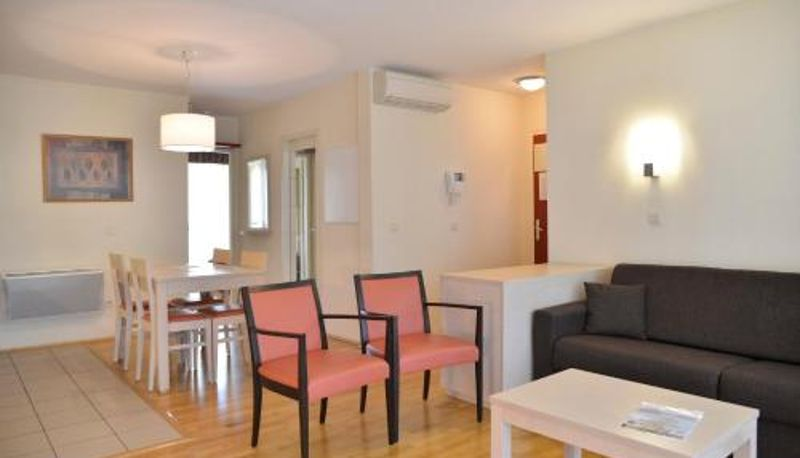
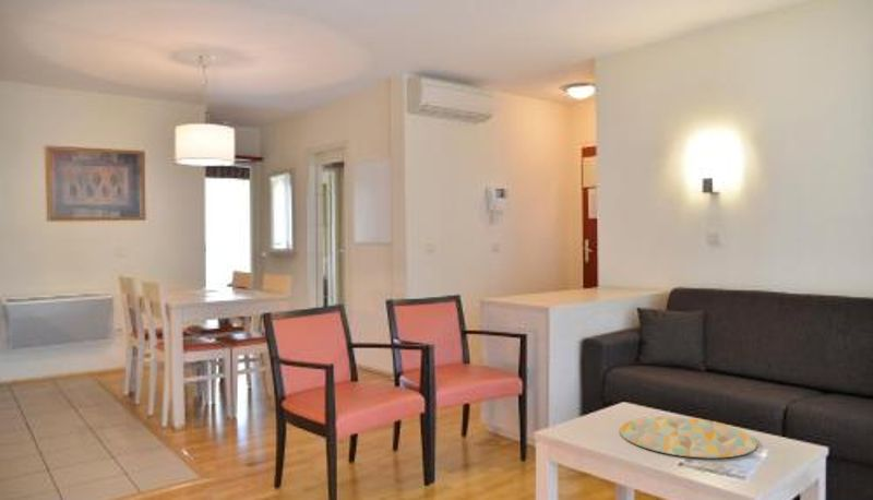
+ decorative tray (685, 434)
